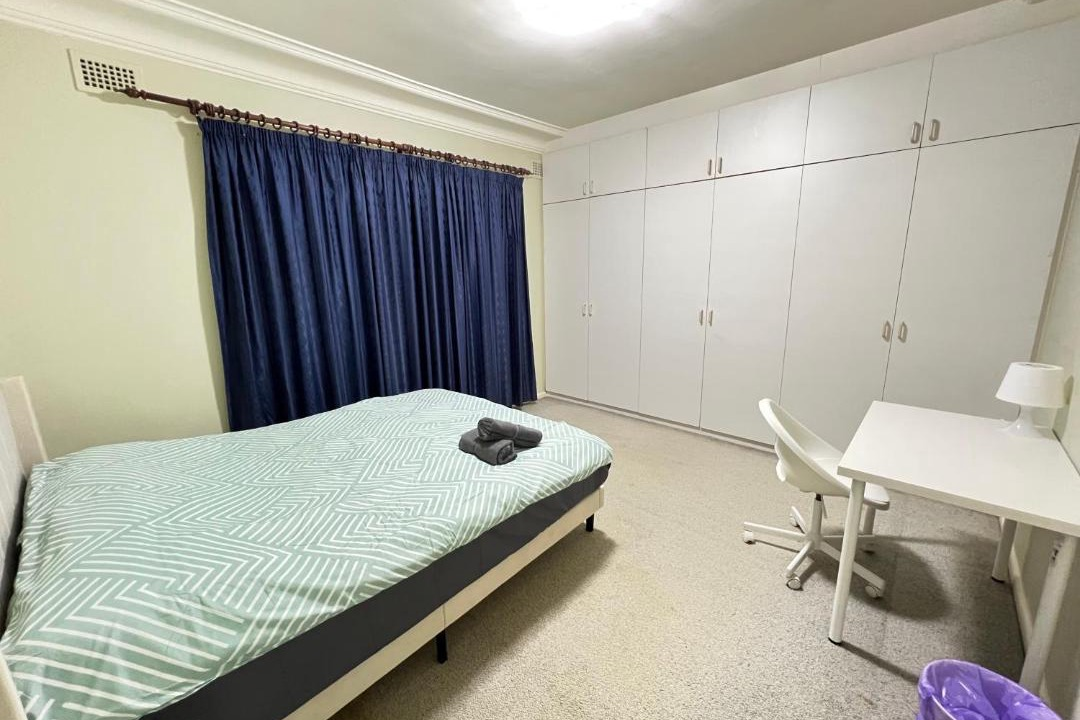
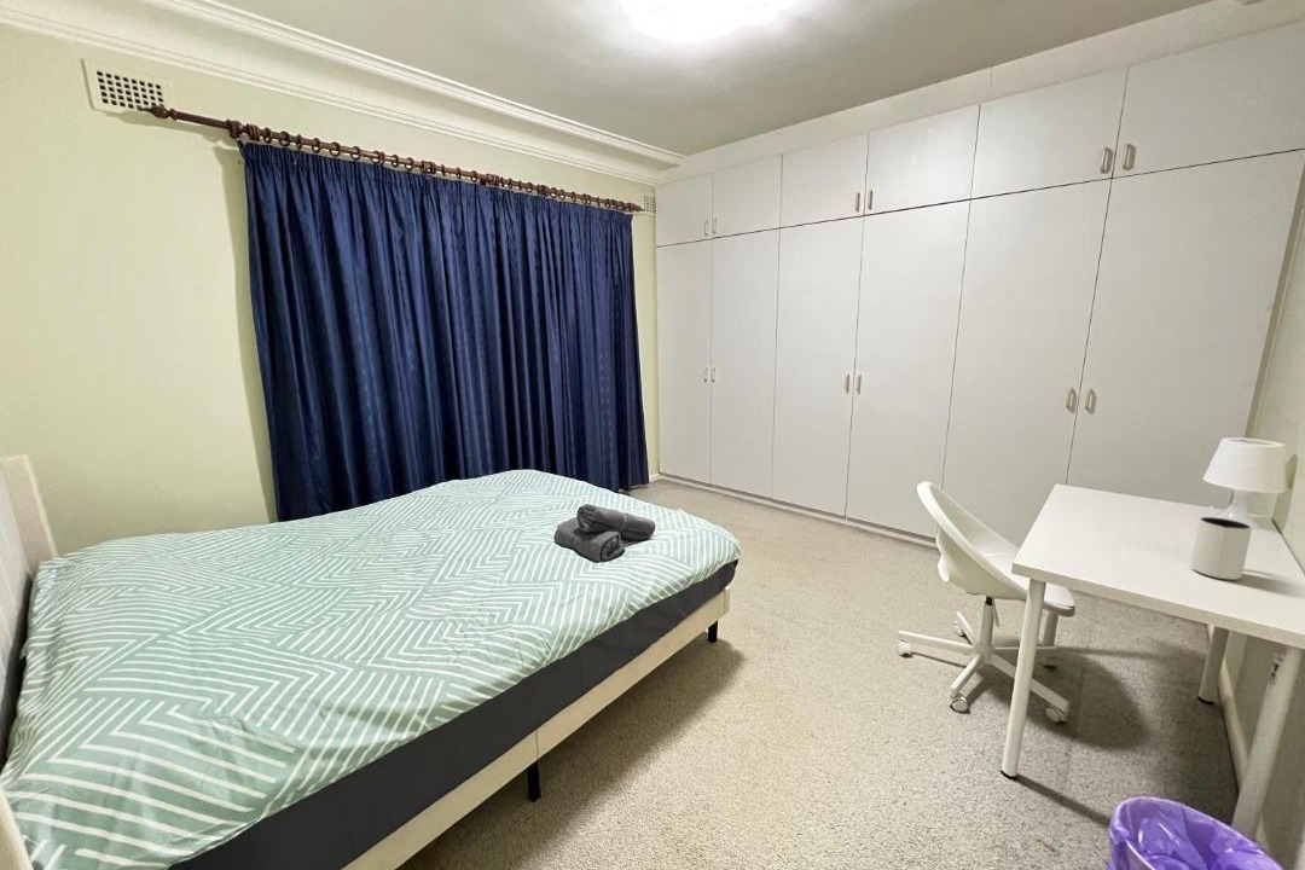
+ pitcher (1219, 546)
